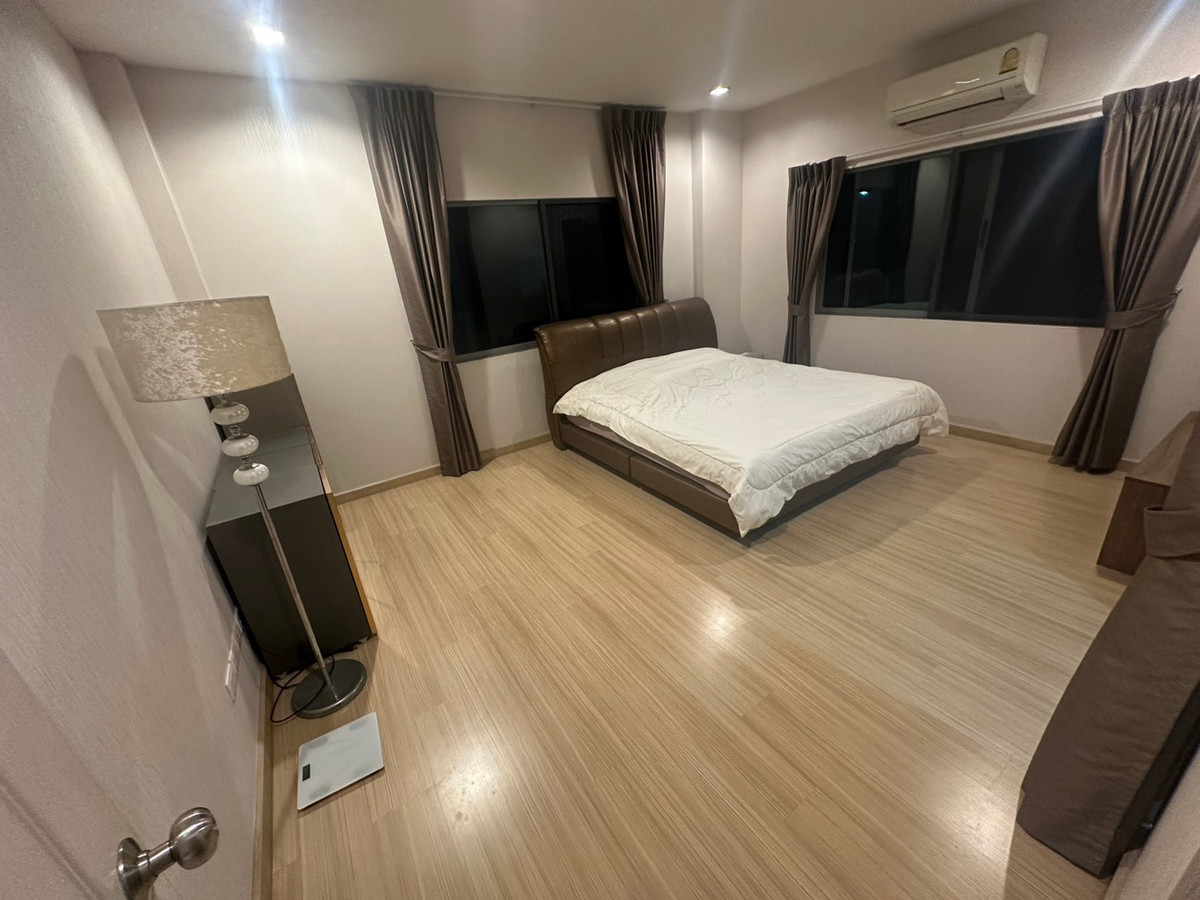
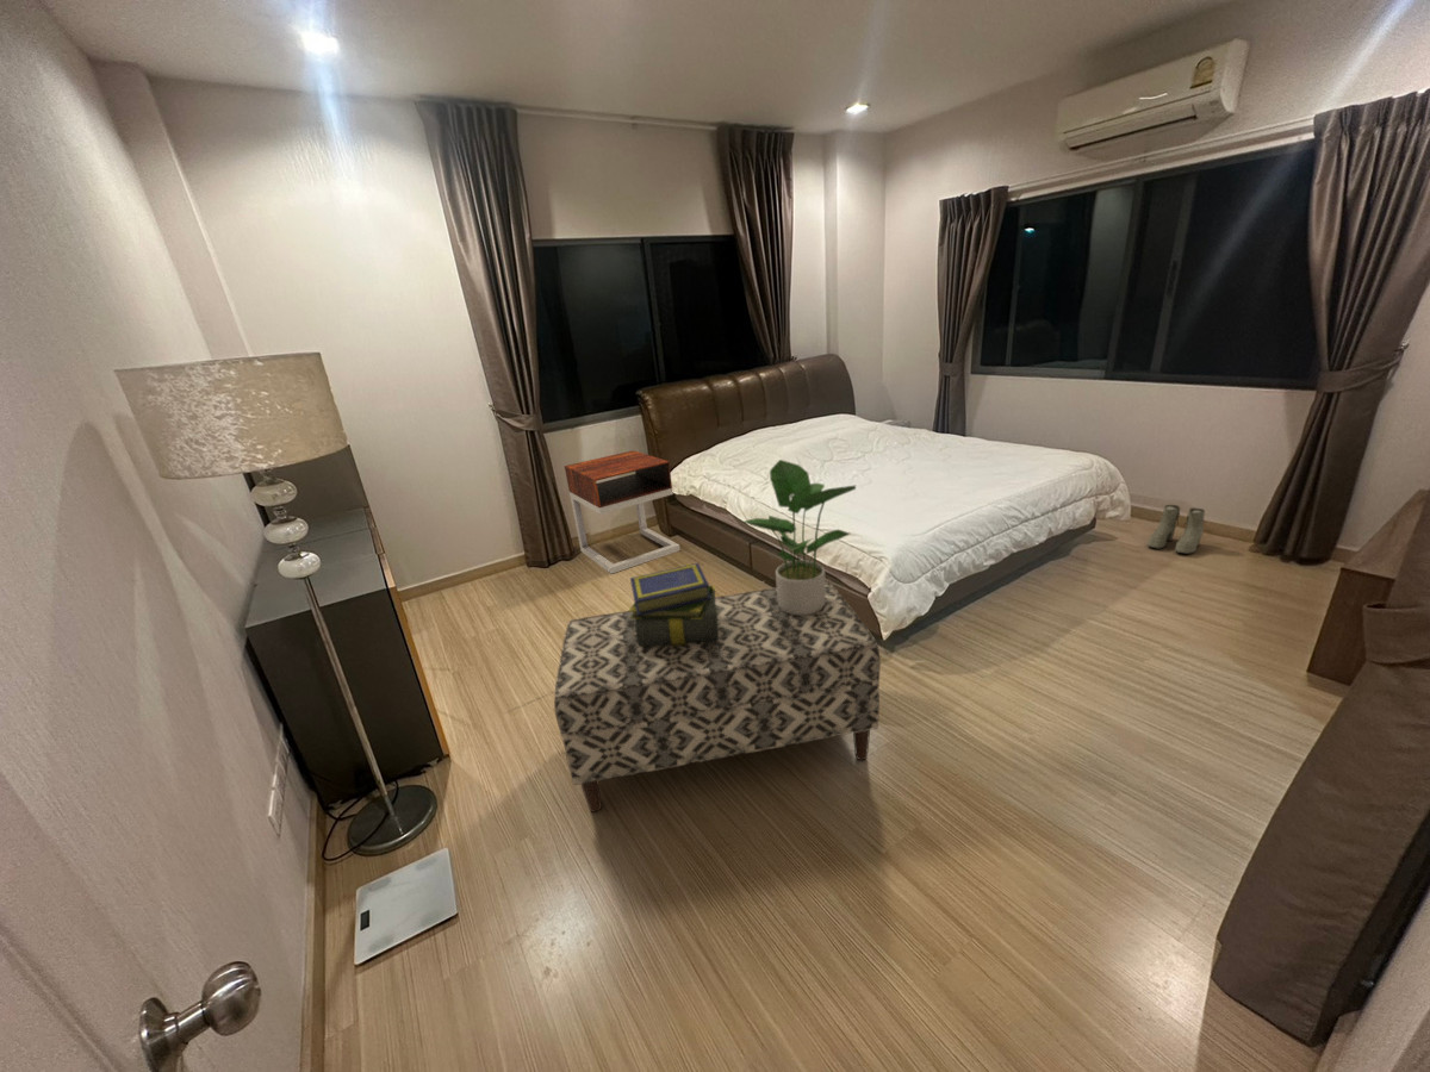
+ stack of books (671, 605)
+ potted plant (796, 543)
+ bench (716, 688)
+ boots (1175, 526)
+ nightstand (622, 507)
